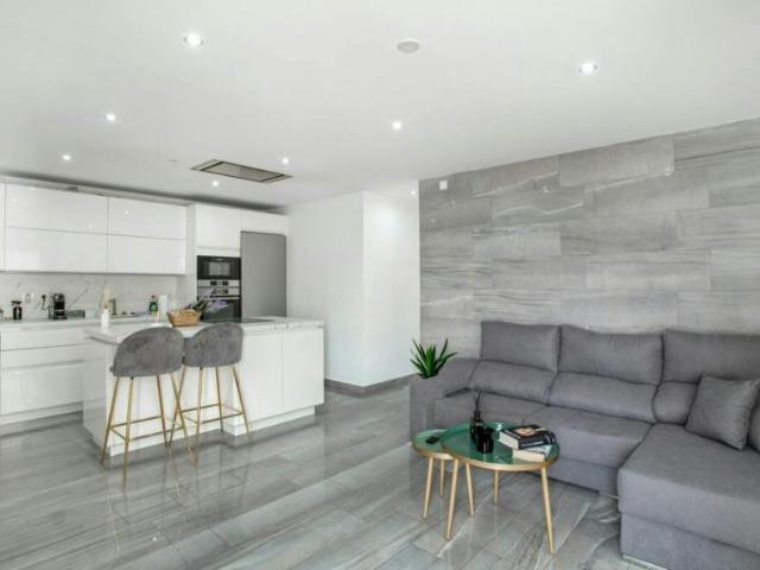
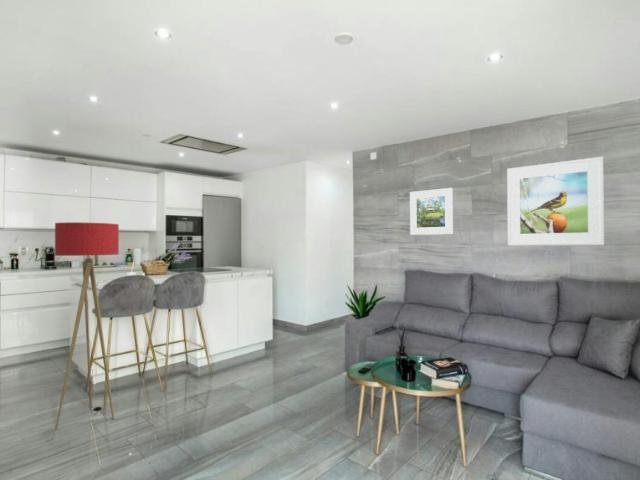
+ floor lamp (87, 320)
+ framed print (552, 204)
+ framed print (430, 212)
